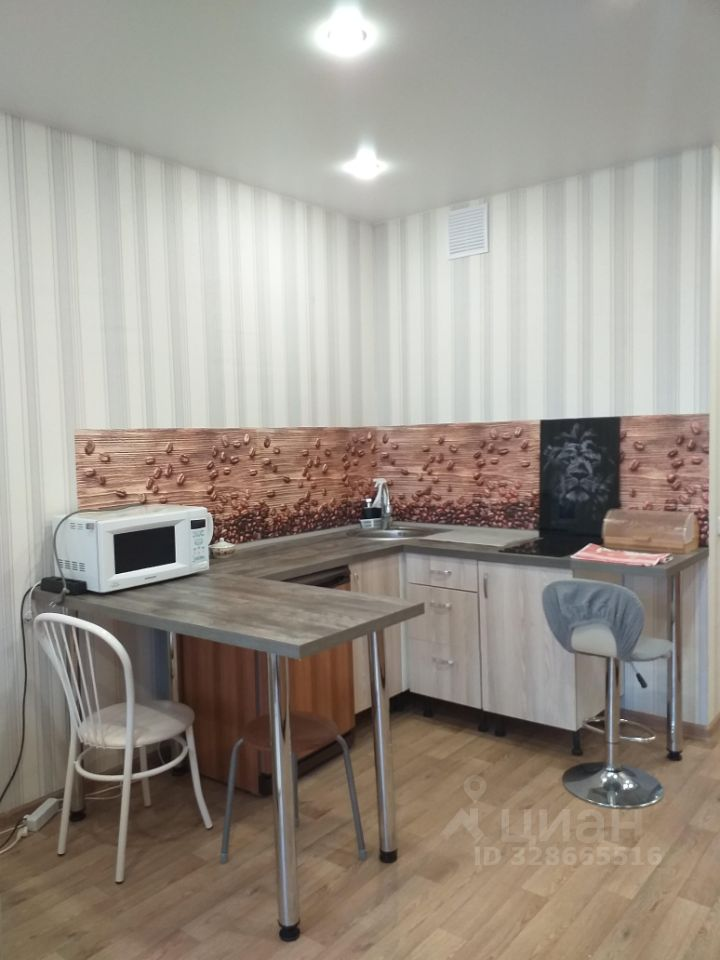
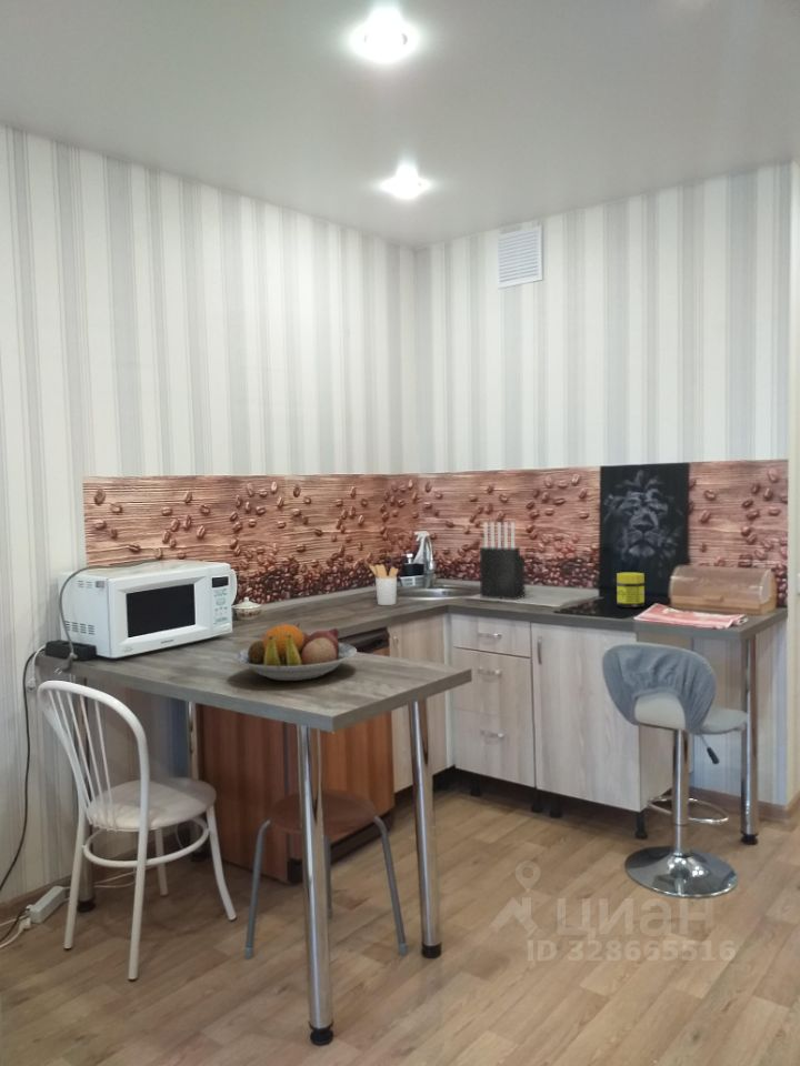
+ utensil holder (383, 583)
+ jar (630, 590)
+ fruit bowl (294, 647)
+ knife block (502, 559)
